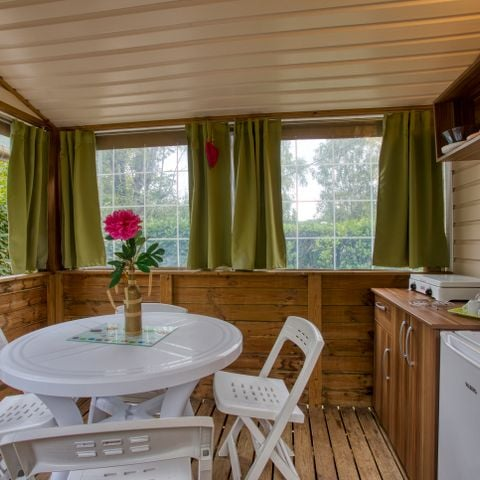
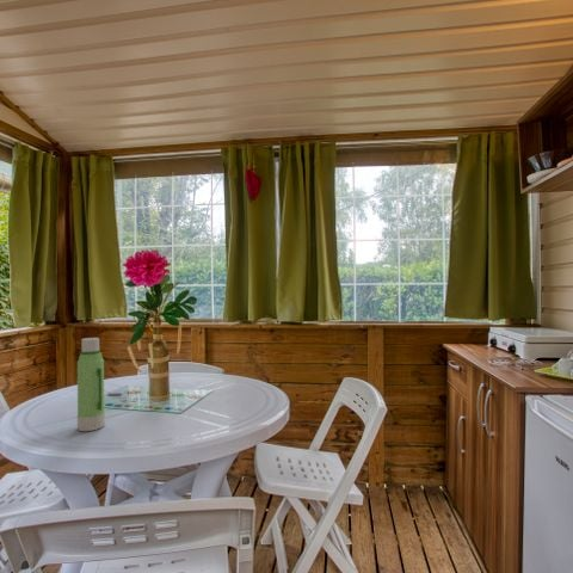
+ water bottle (91, 382)
